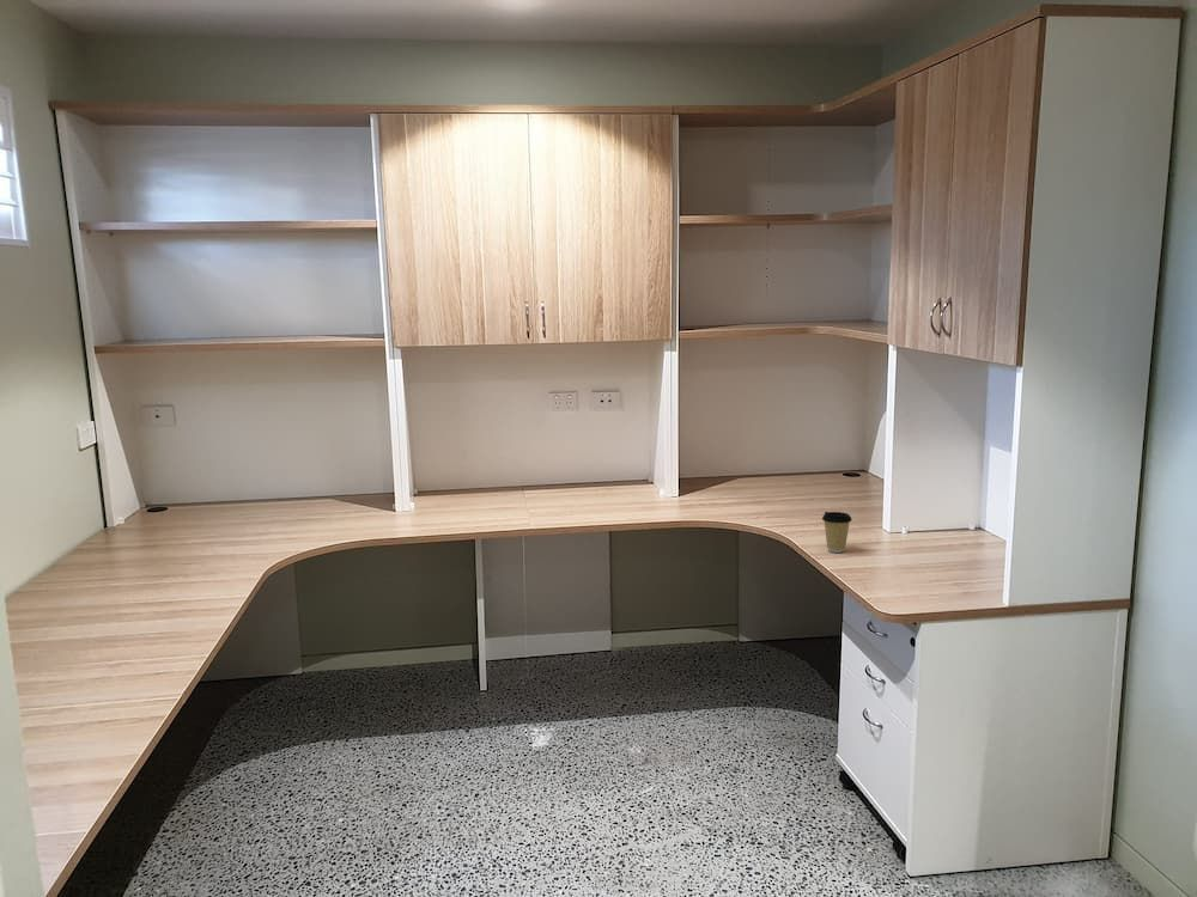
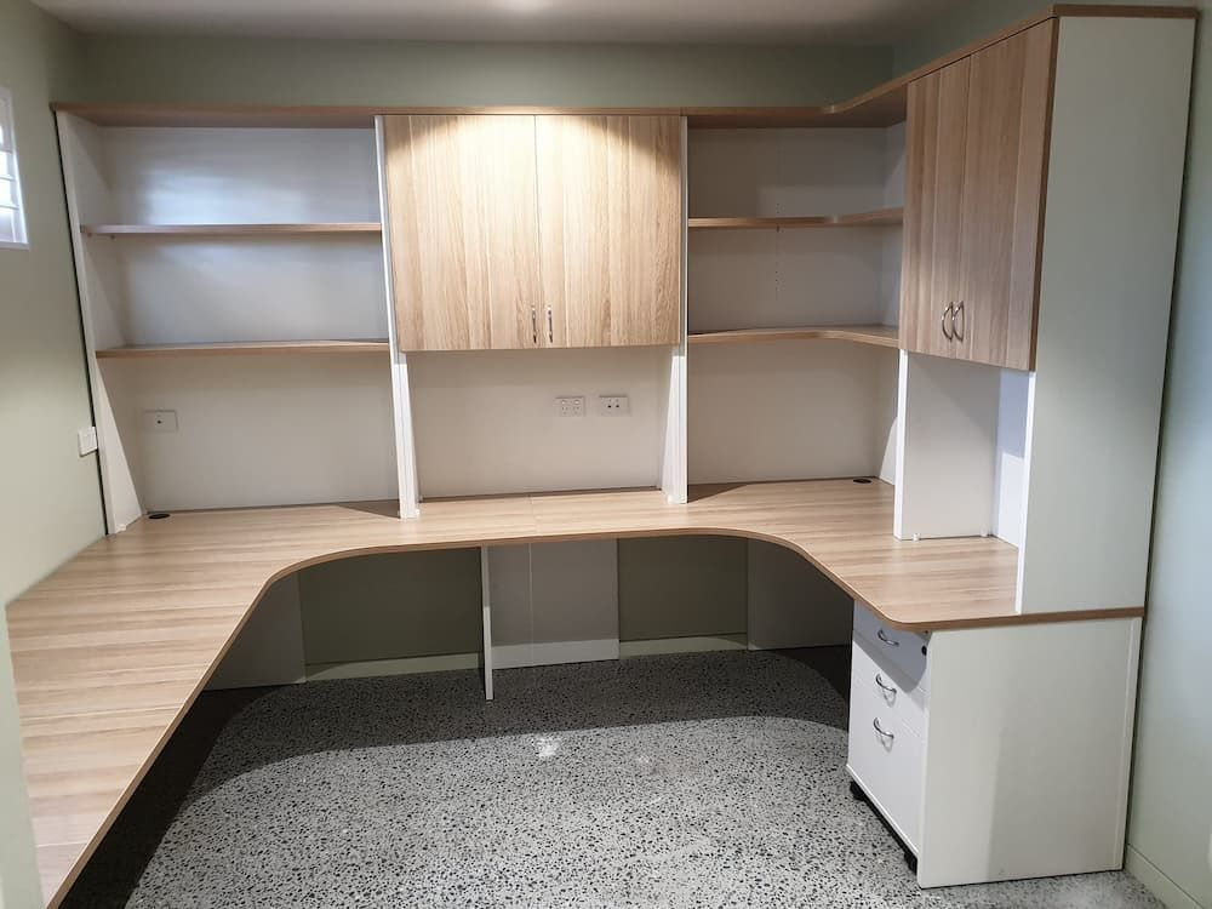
- coffee cup (836, 531)
